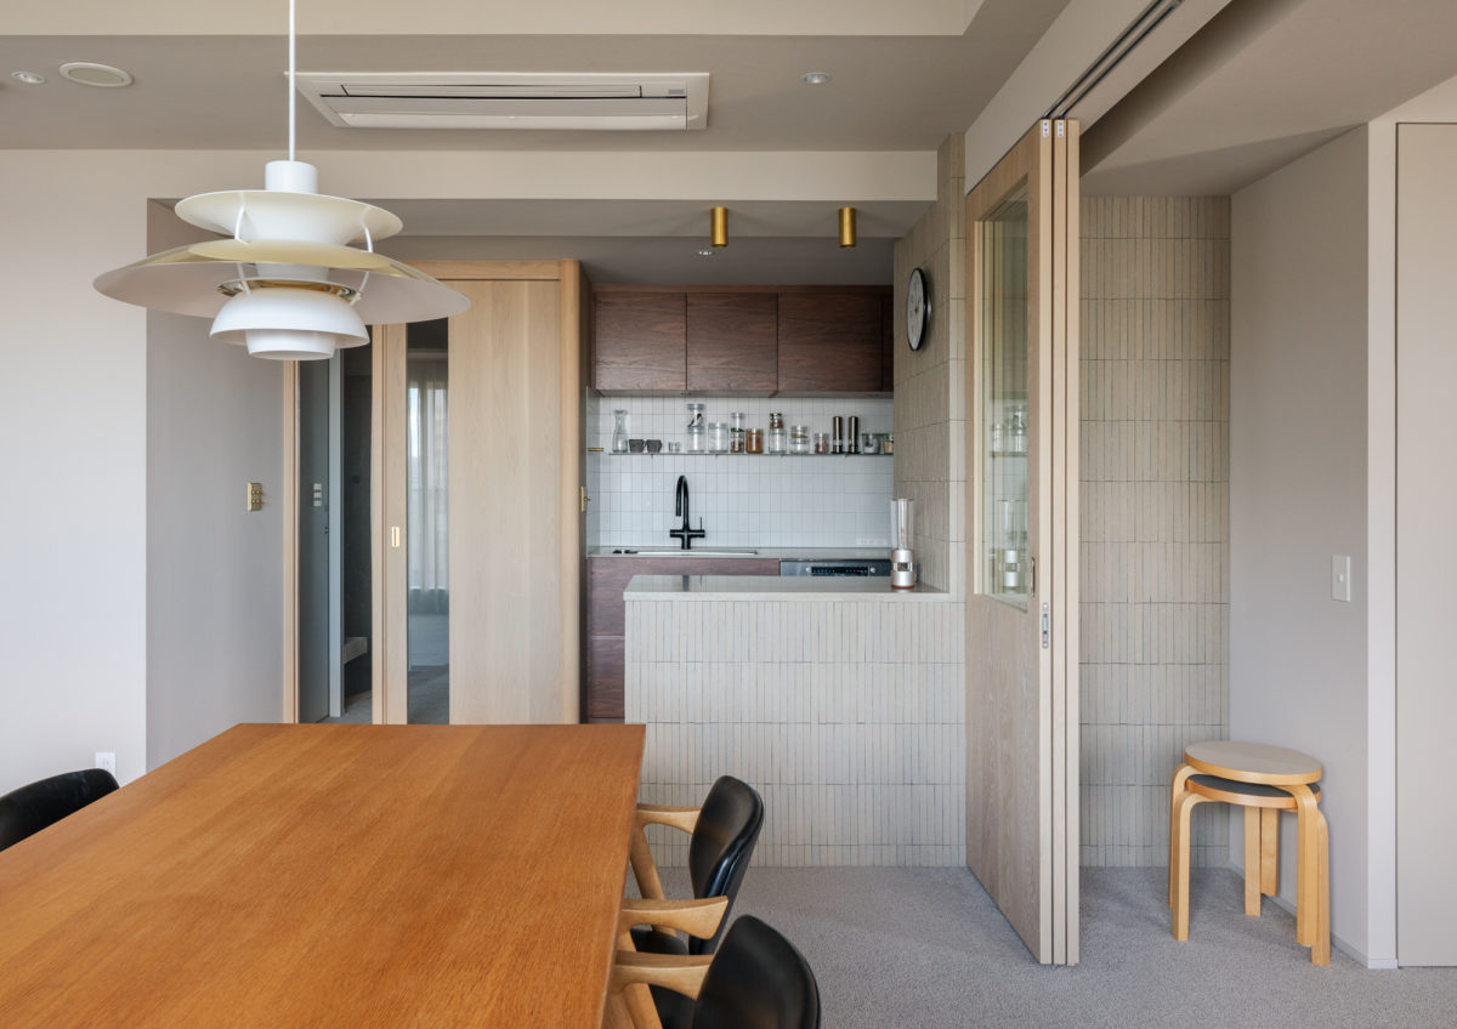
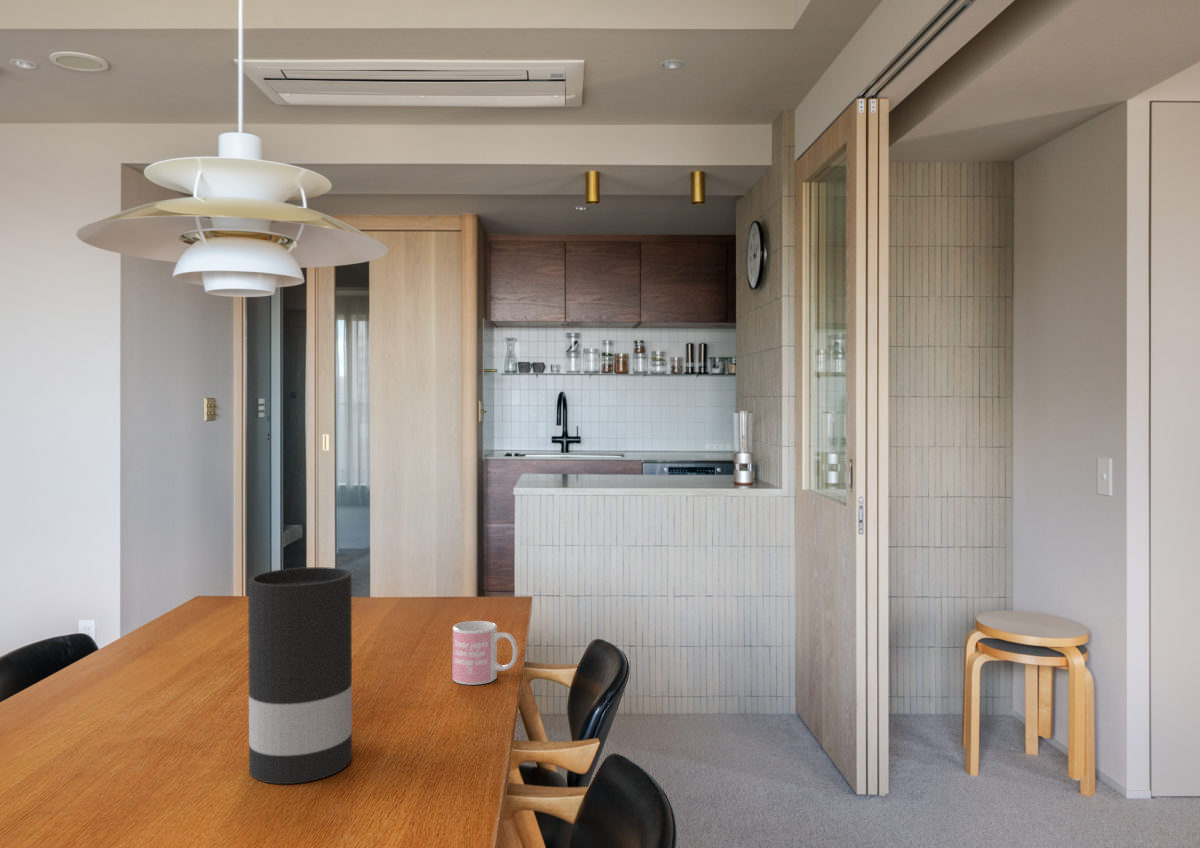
+ vase (301, 669)
+ mug (482, 652)
